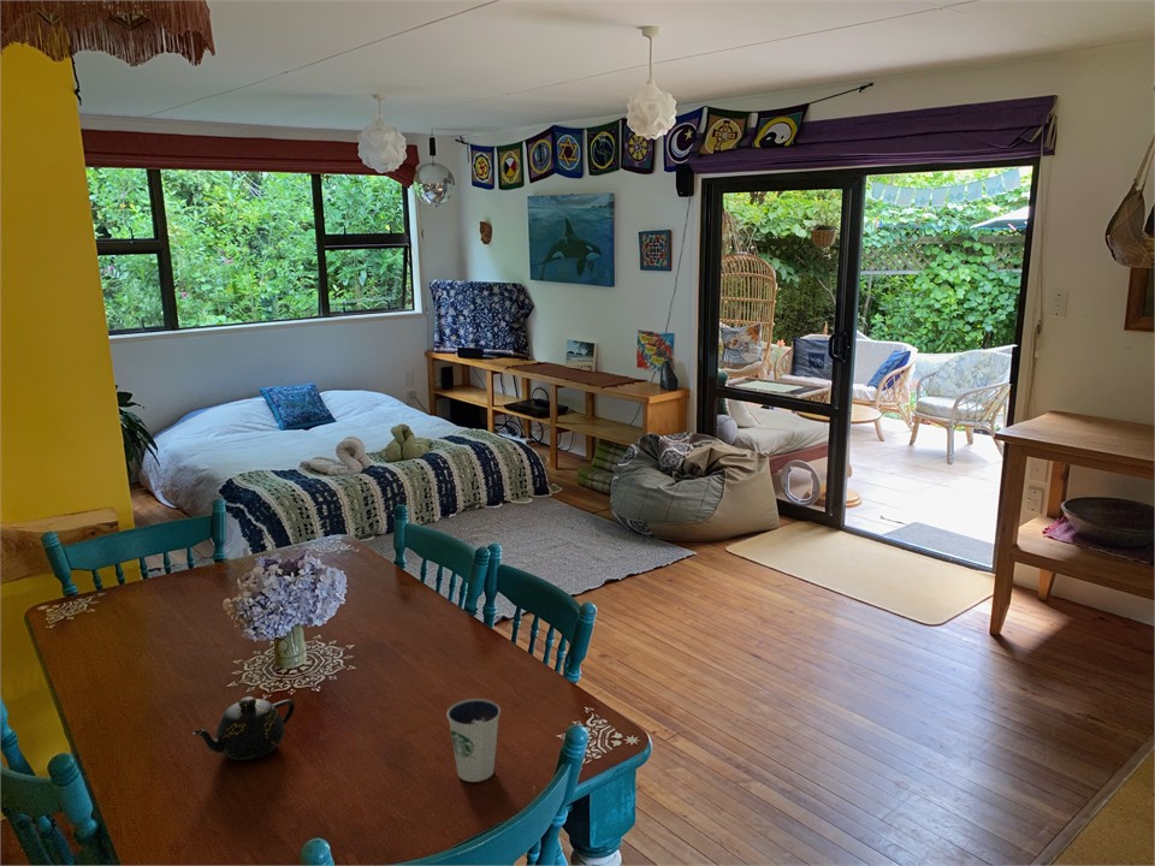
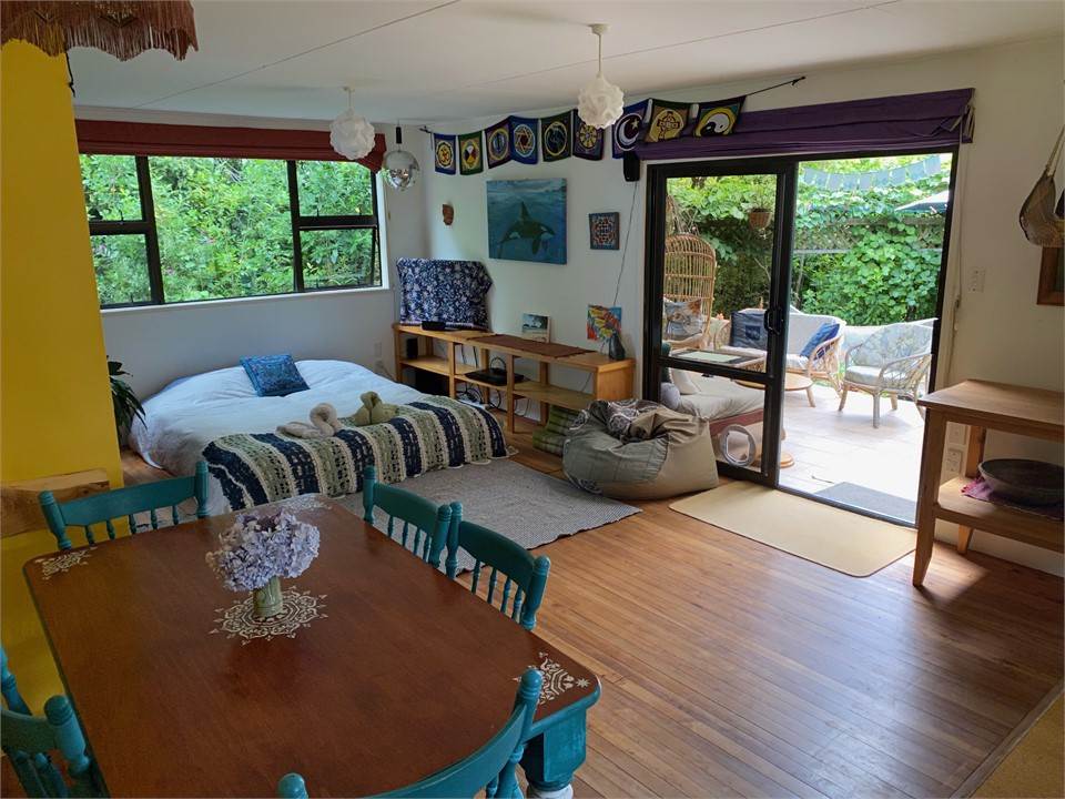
- dixie cup (474, 741)
- teapot (245, 724)
